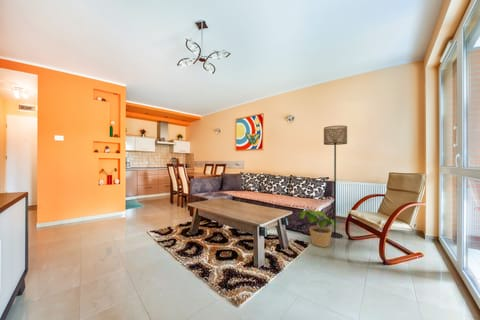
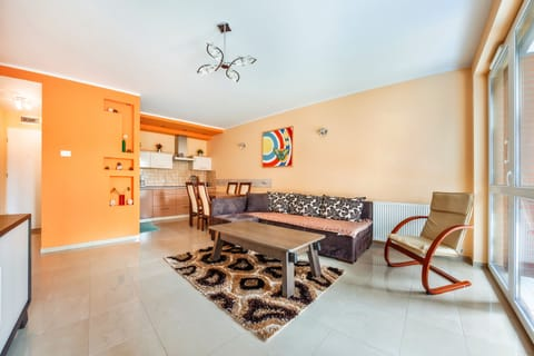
- potted plant (312, 226)
- floor lamp (335, 181)
